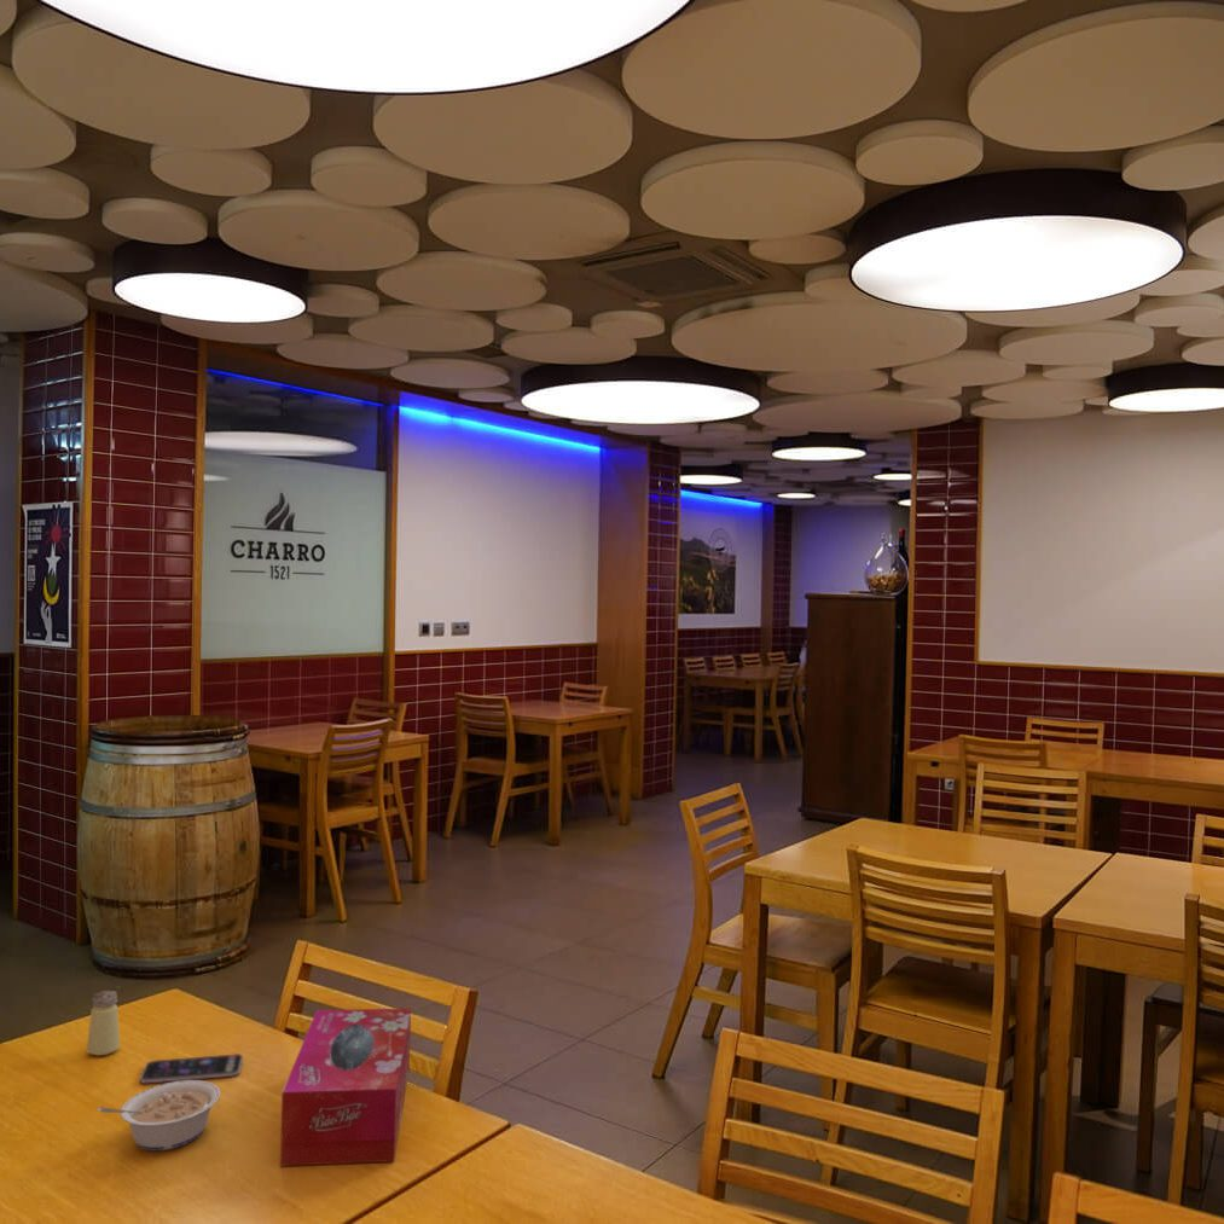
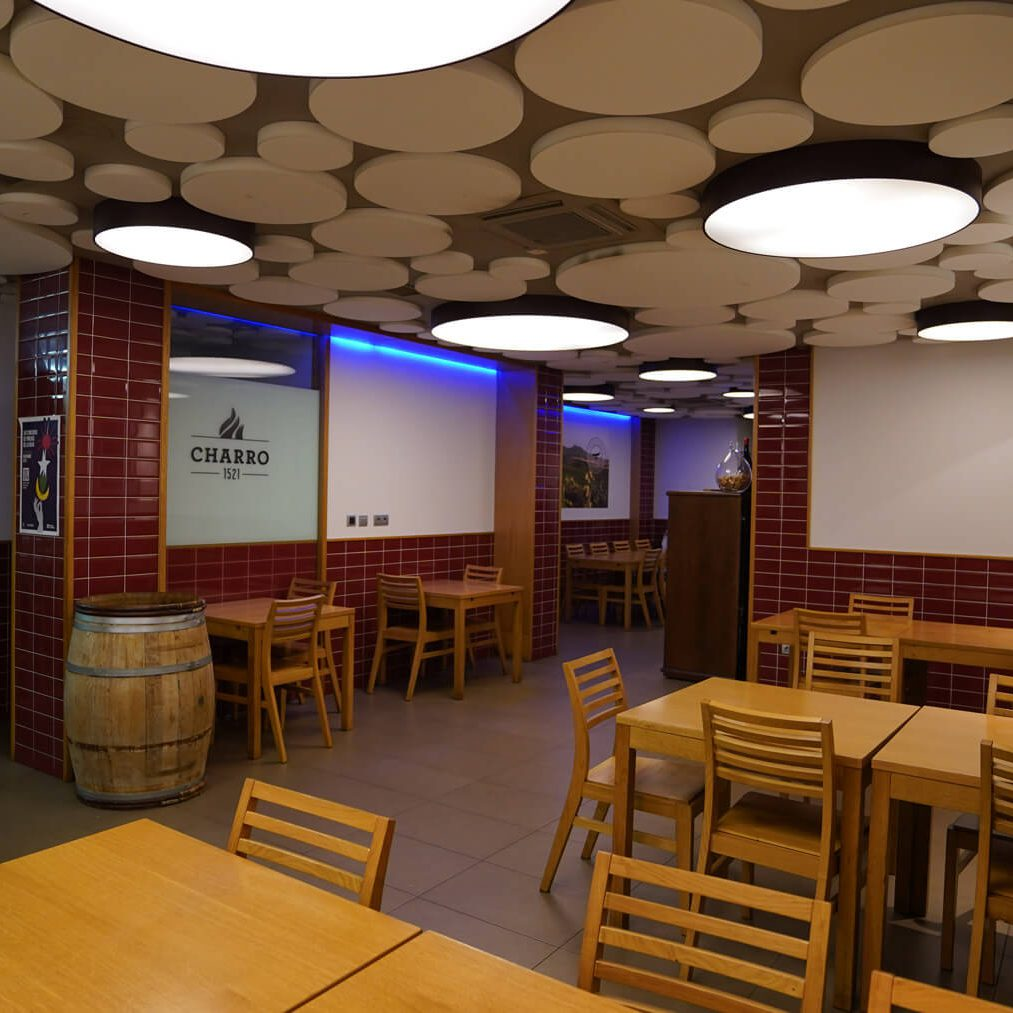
- tissue box (352, 1079)
- saltshaker (104, 1021)
- legume (168, 1115)
- smartphone (192, 1067)
